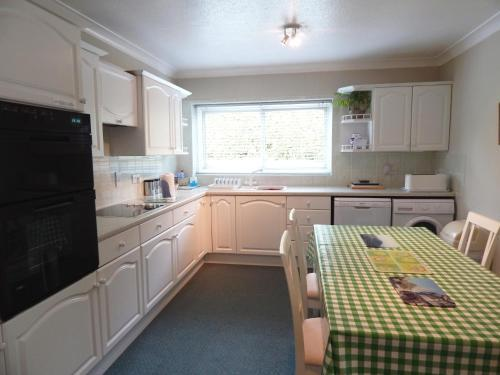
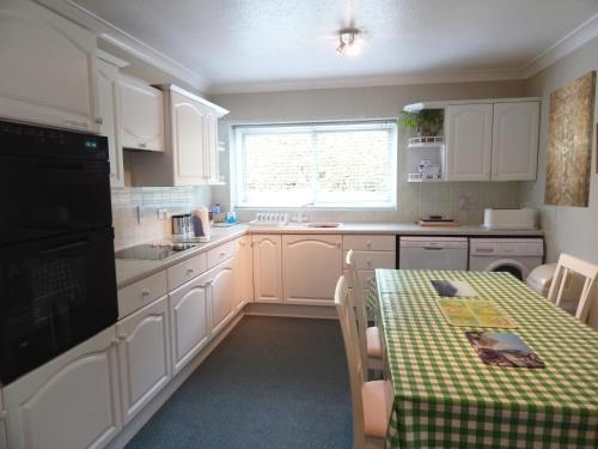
+ wall art (567, 145)
